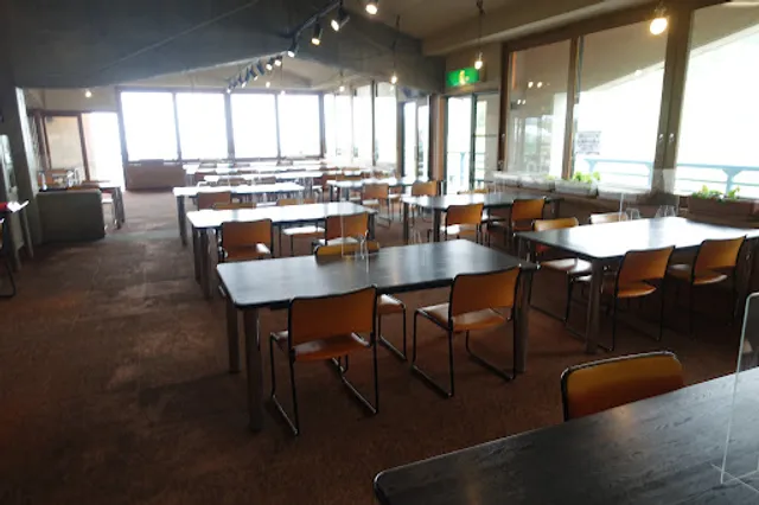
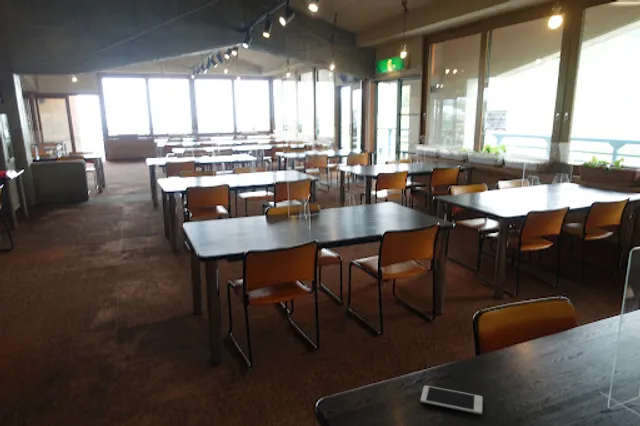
+ cell phone (451, 399)
